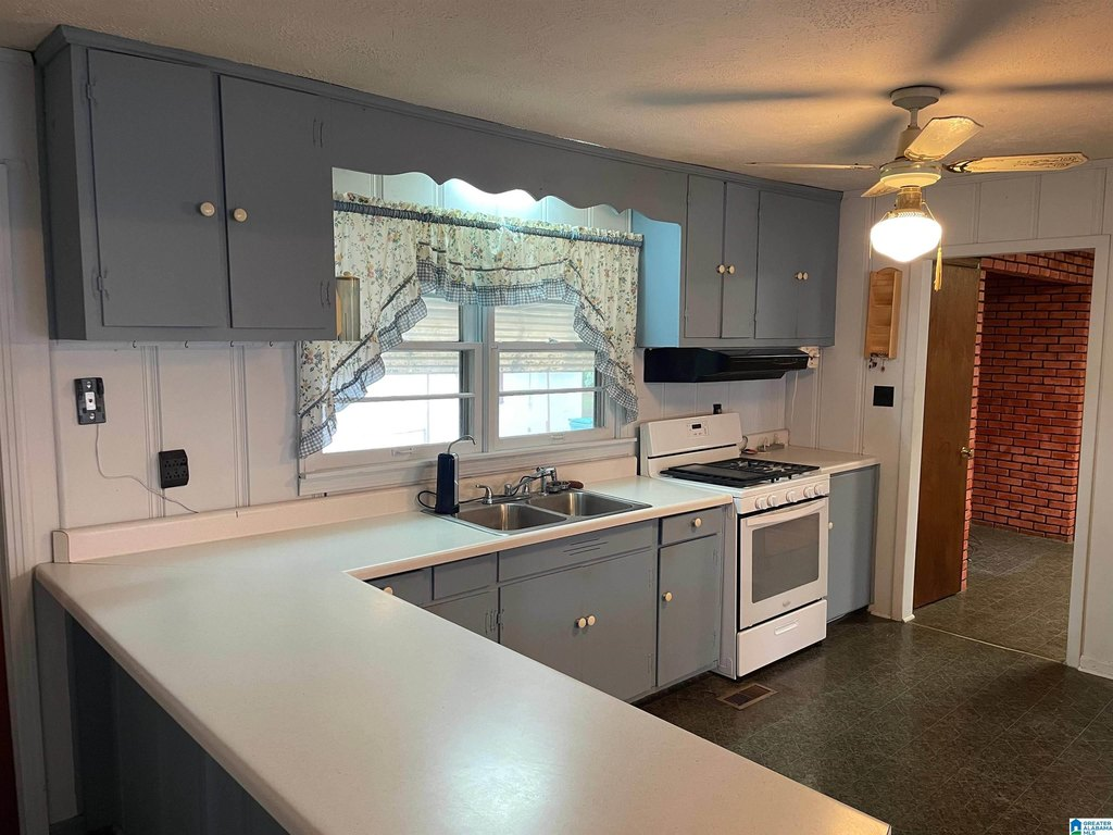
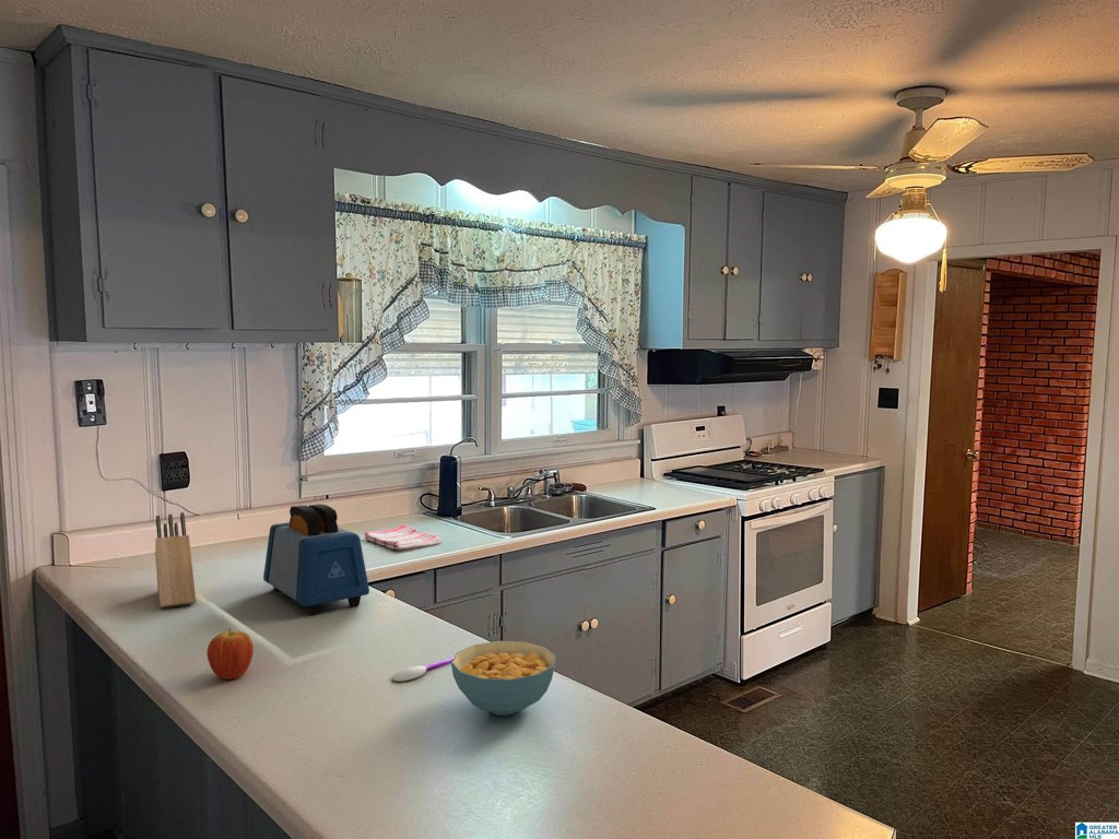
+ fruit (229, 652)
+ toaster (314, 552)
+ knife block (174, 556)
+ dish towel (402, 536)
+ spoon (433, 664)
+ cereal bowl (504, 684)
